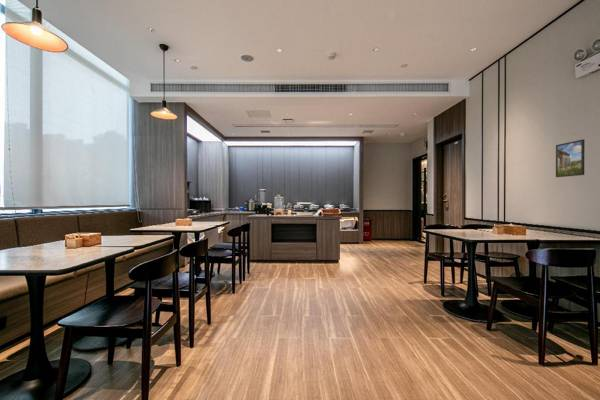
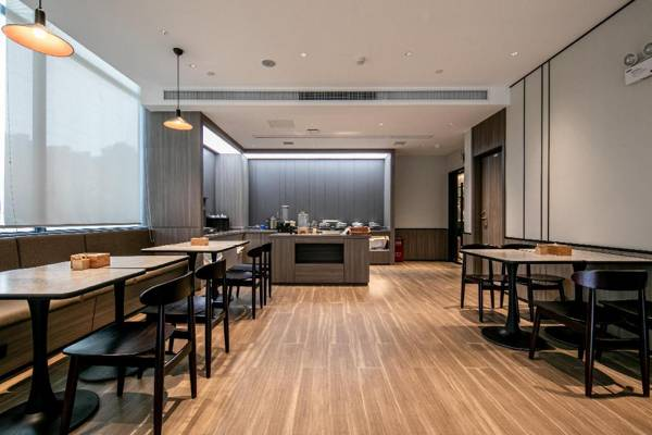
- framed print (569, 159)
